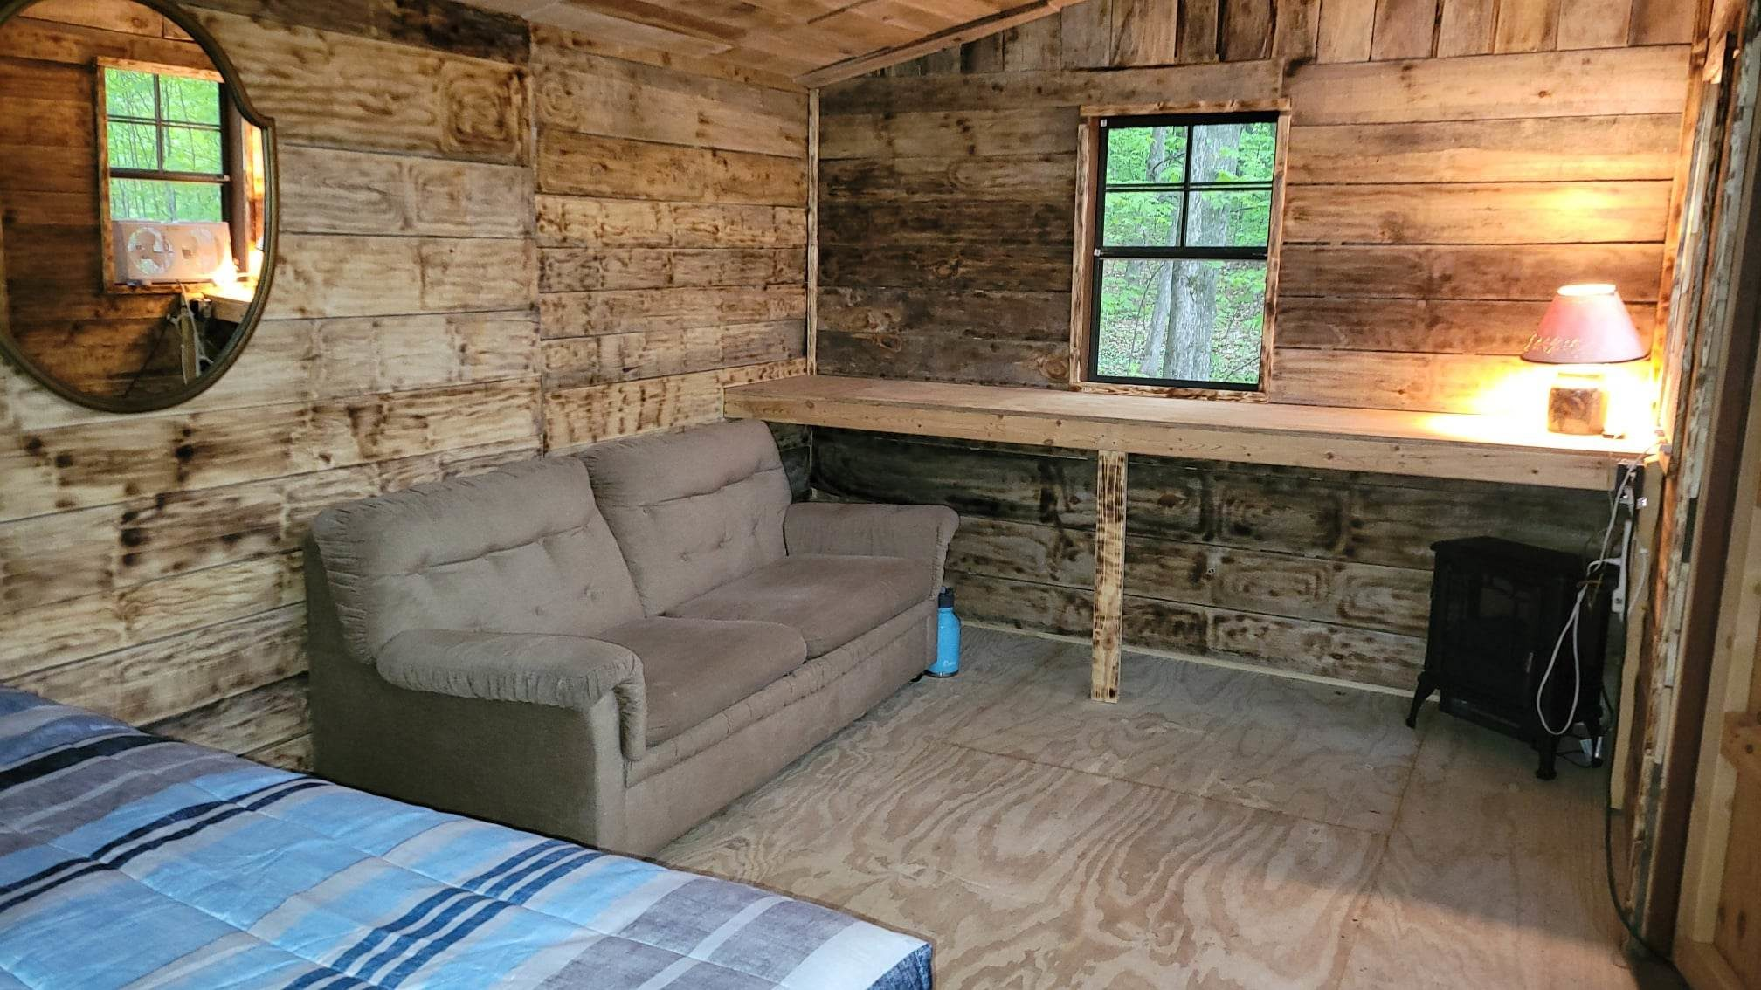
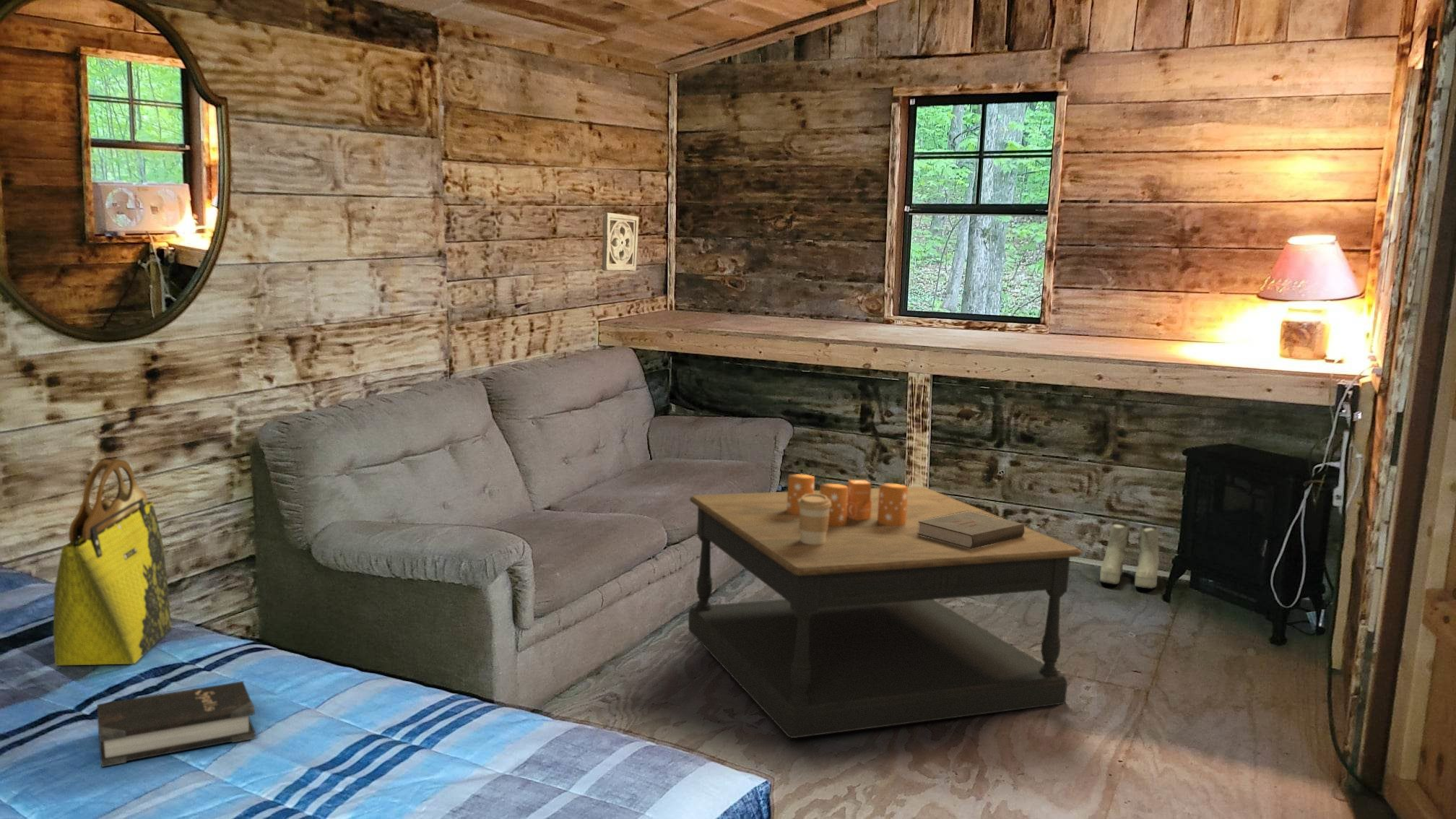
+ tote bag (112, 554)
+ book (971, 528)
+ hardback book (176, 719)
+ coffee table (867, 592)
+ candle (845, 498)
+ coffee cup (813, 518)
+ boots (1129, 551)
+ wall ornament (620, 243)
